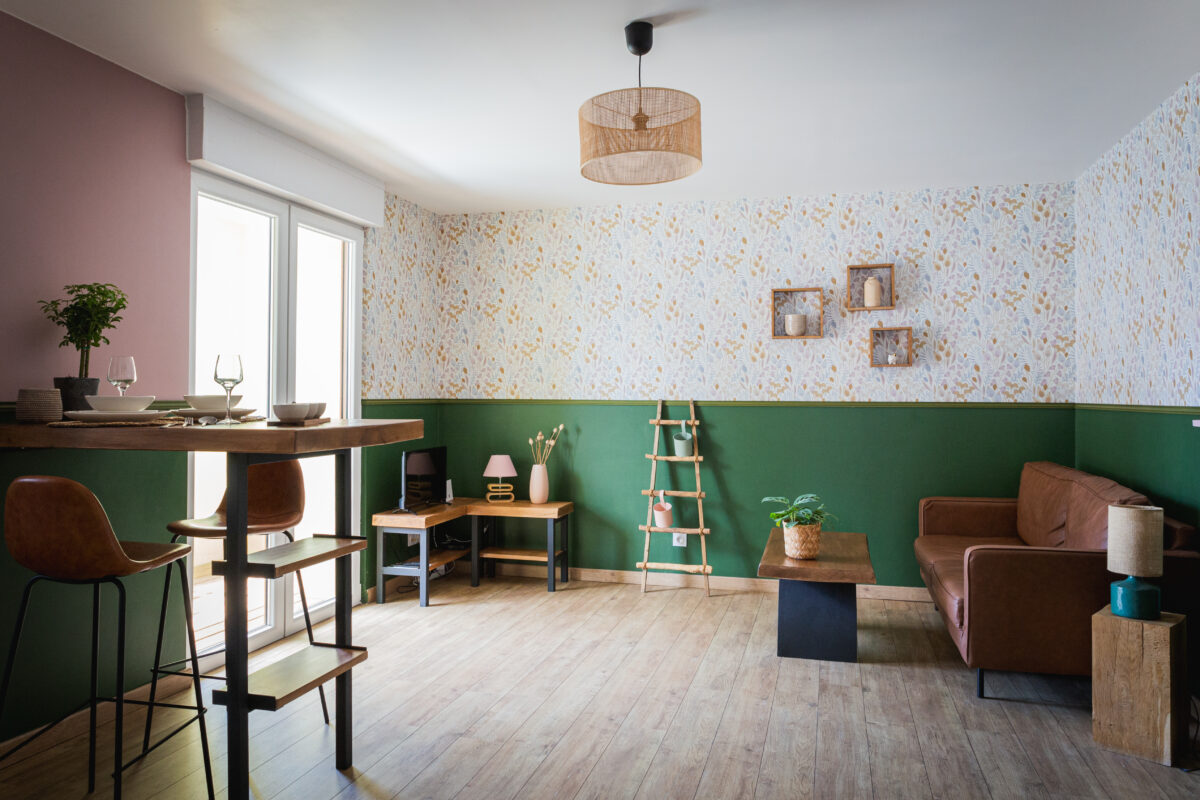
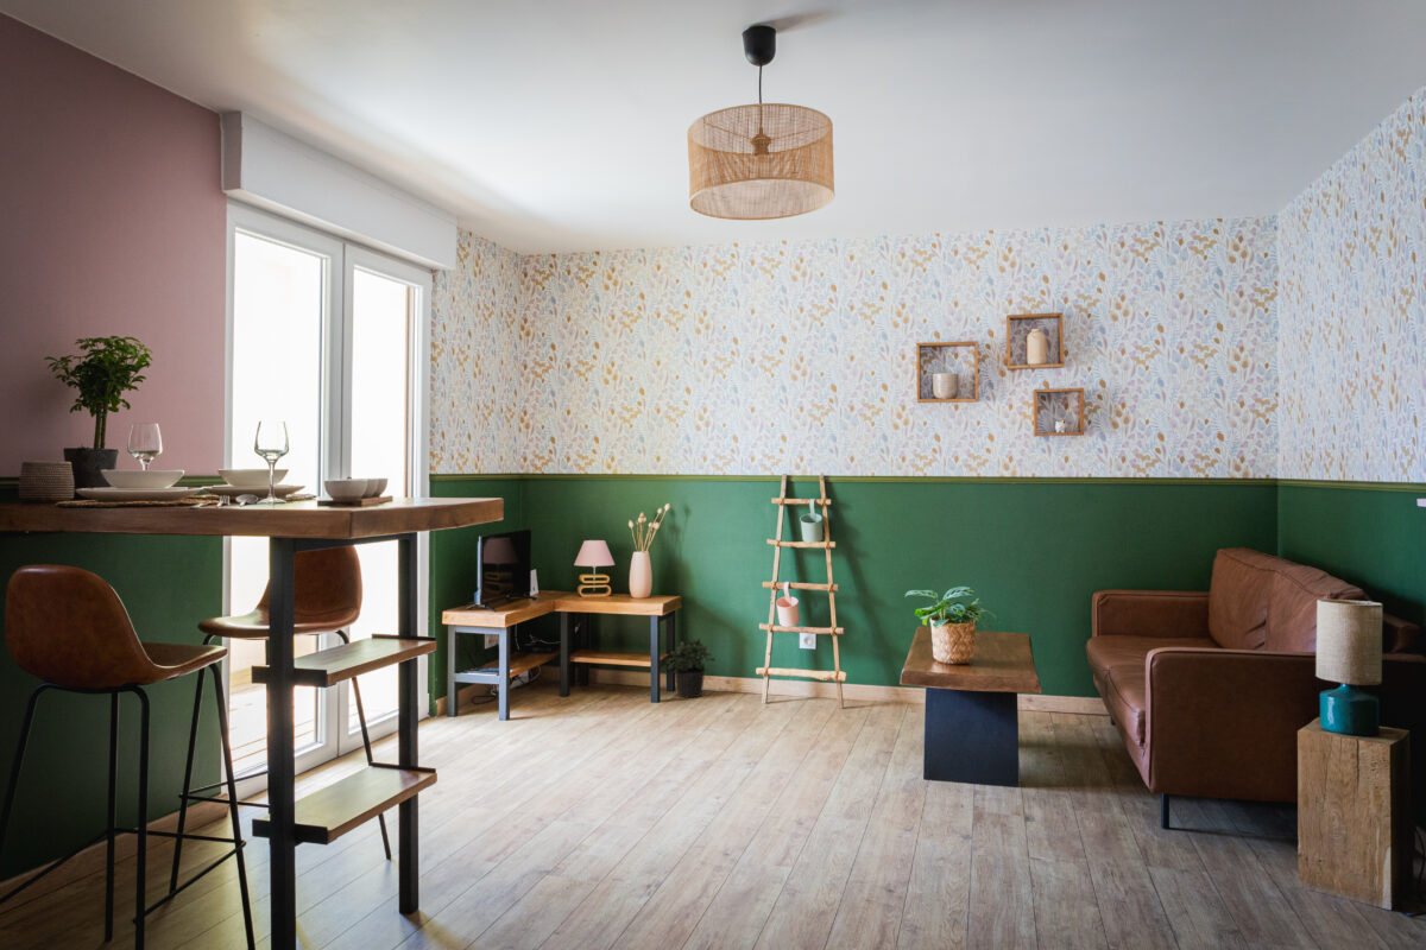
+ potted plant (692, 666)
